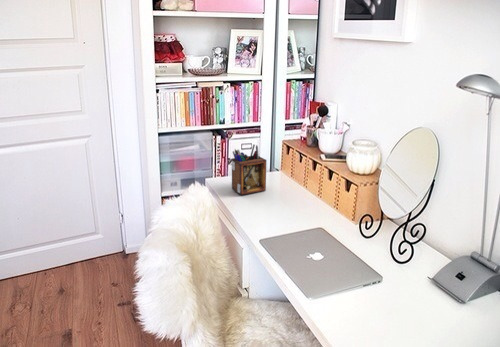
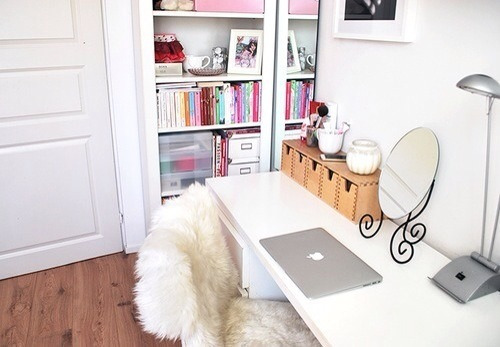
- desk organizer (248, 168)
